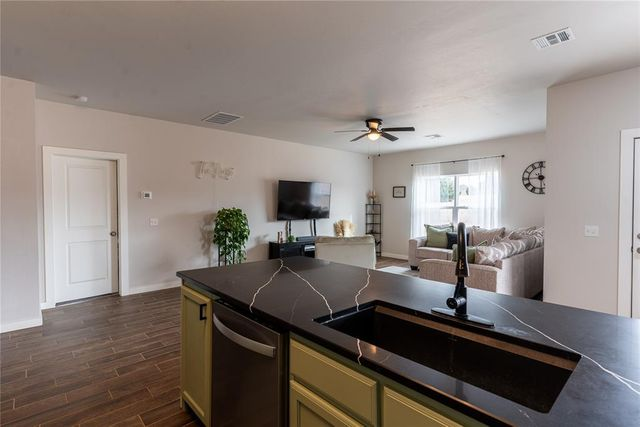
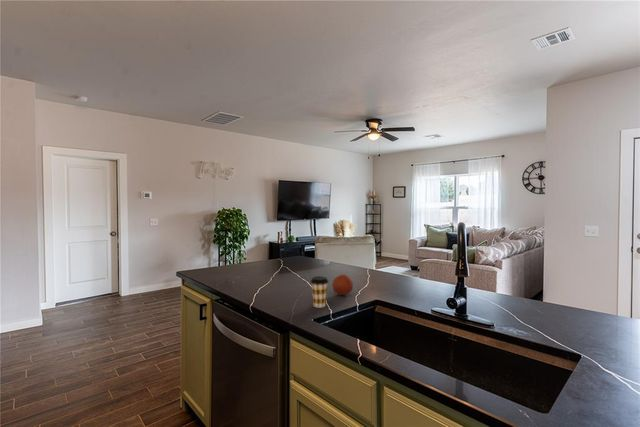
+ fruit (342, 284)
+ coffee cup (319, 291)
